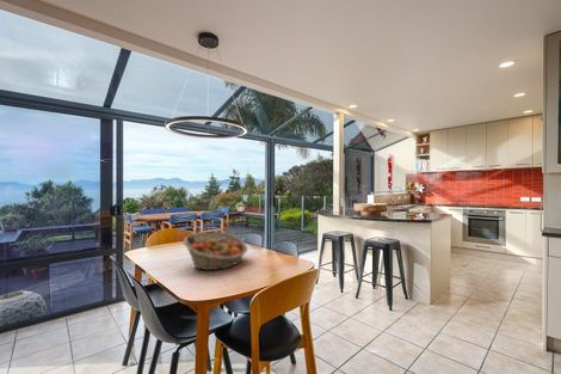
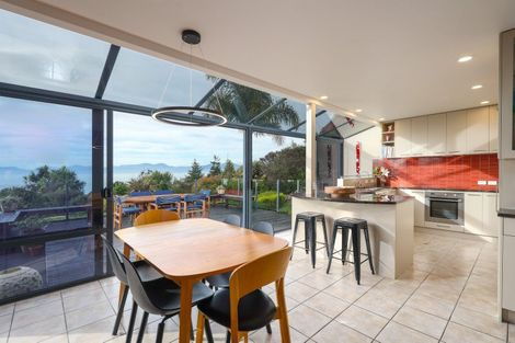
- fruit basket (216, 249)
